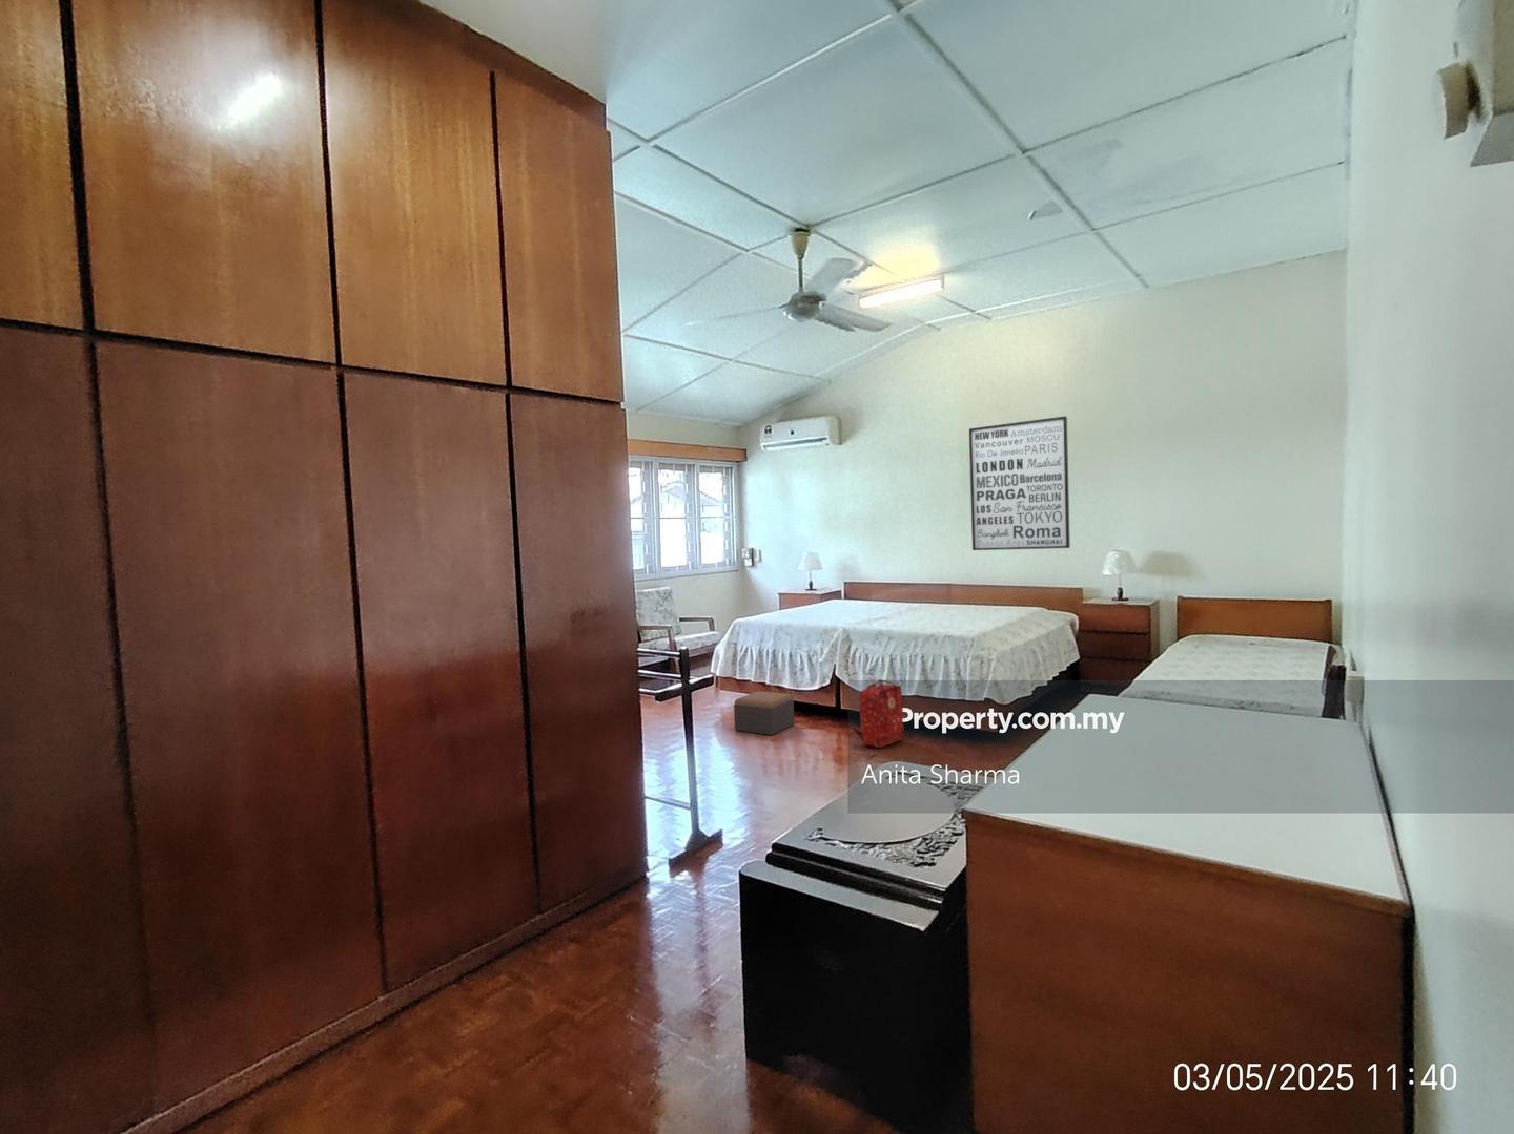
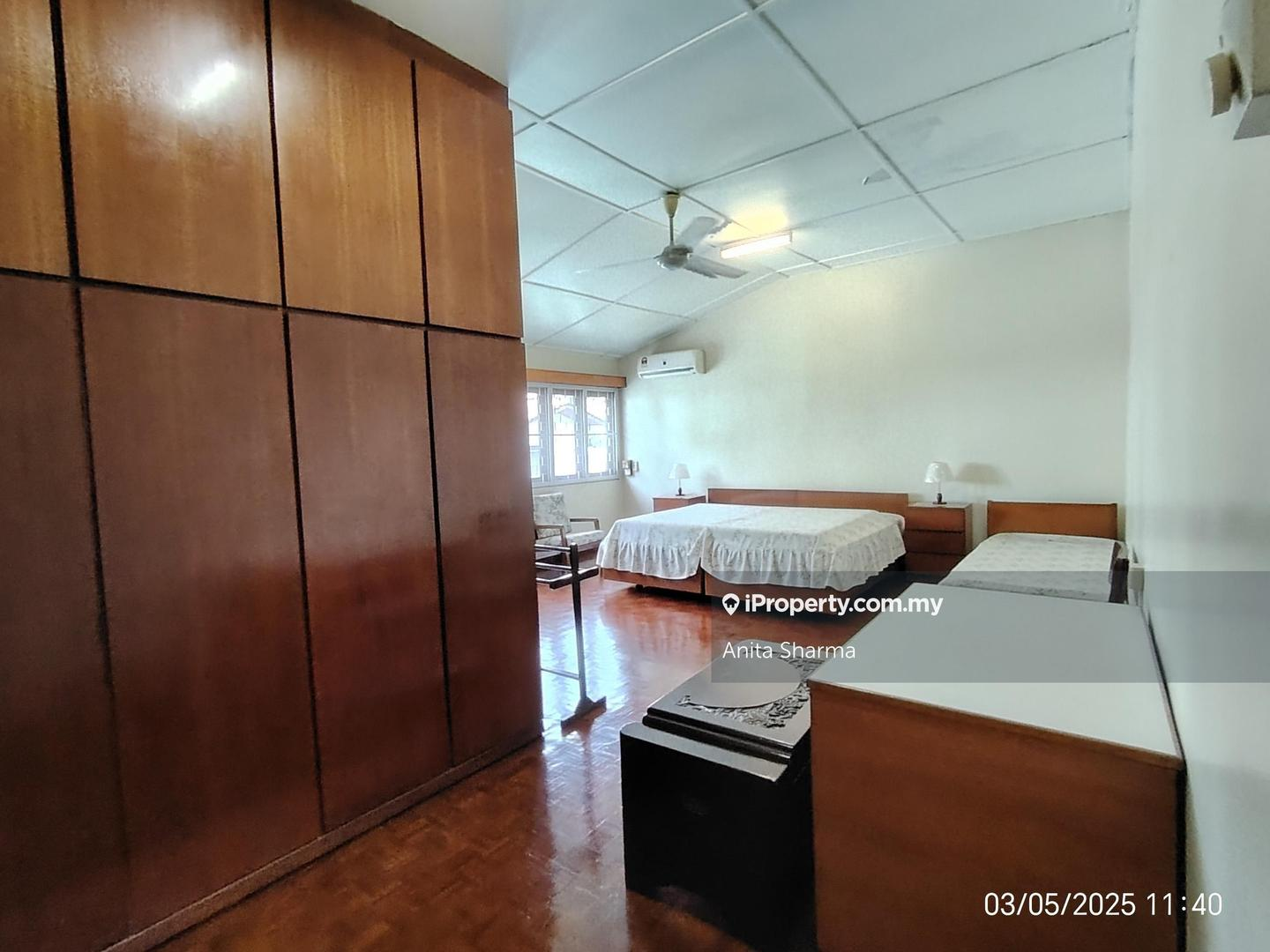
- footstool (763, 711)
- backpack (877, 710)
- wall art (1018, 486)
